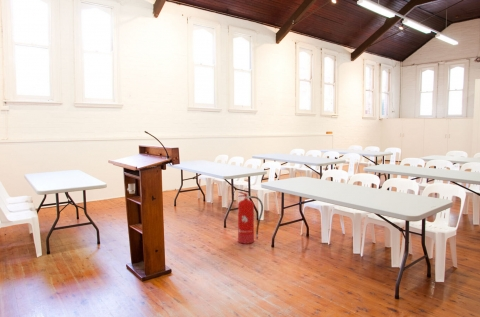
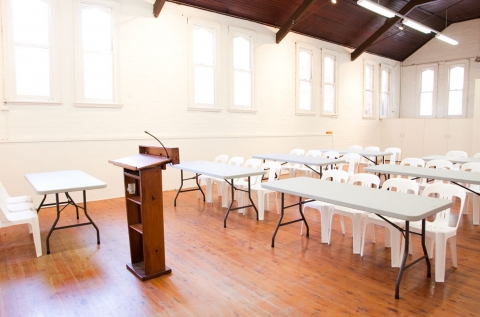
- fire extinguisher (250, 216)
